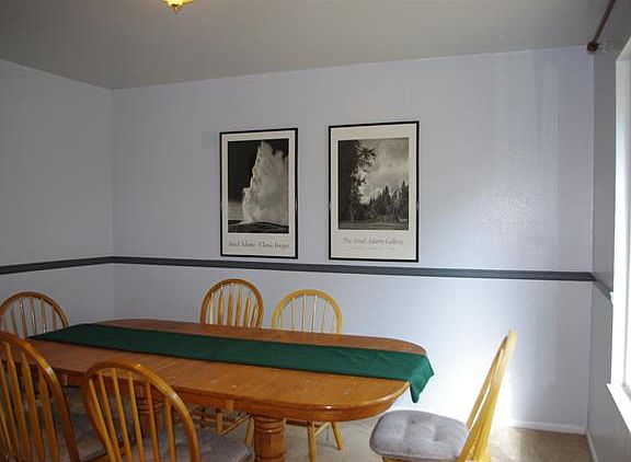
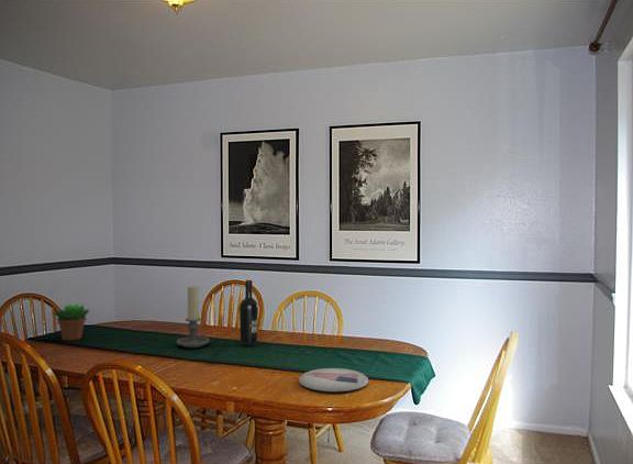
+ candle holder (195, 314)
+ succulent plant (70, 320)
+ plate (333, 378)
+ wine bottle (248, 312)
